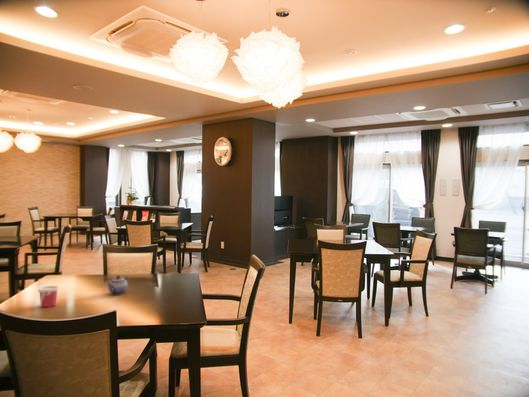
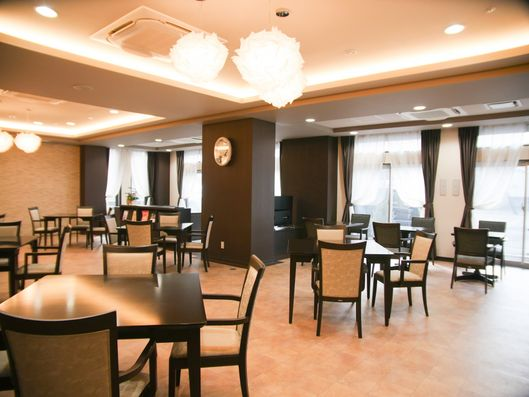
- cup (48, 296)
- teapot (118, 284)
